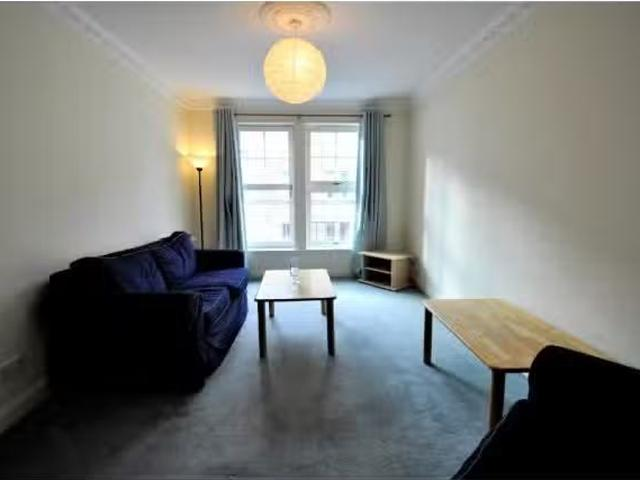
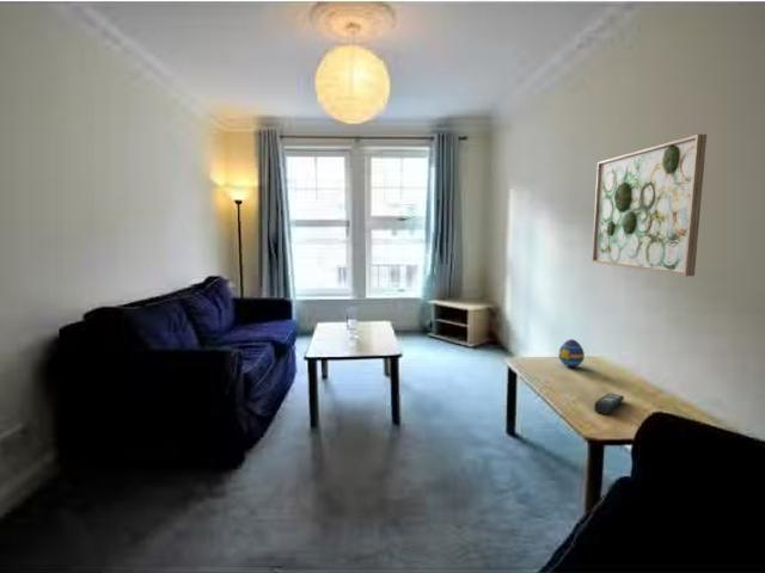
+ decorative egg (571, 352)
+ wall art (636, 210)
+ remote control (608, 401)
